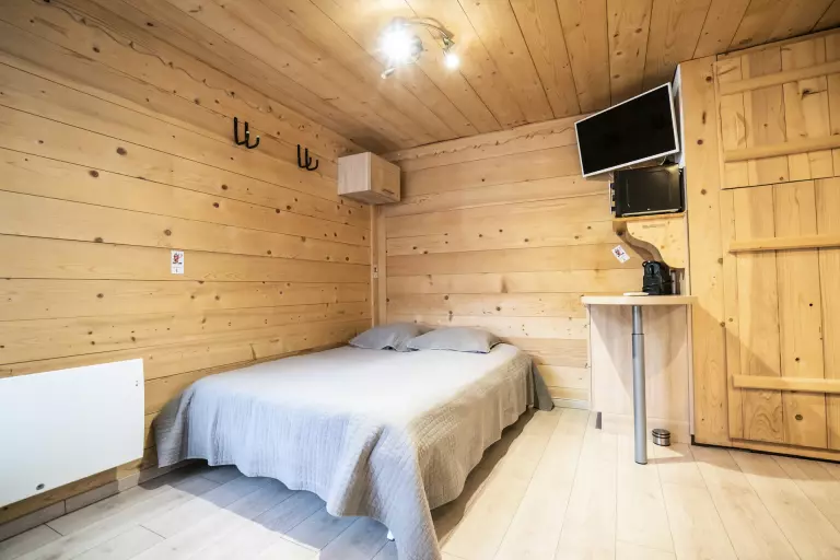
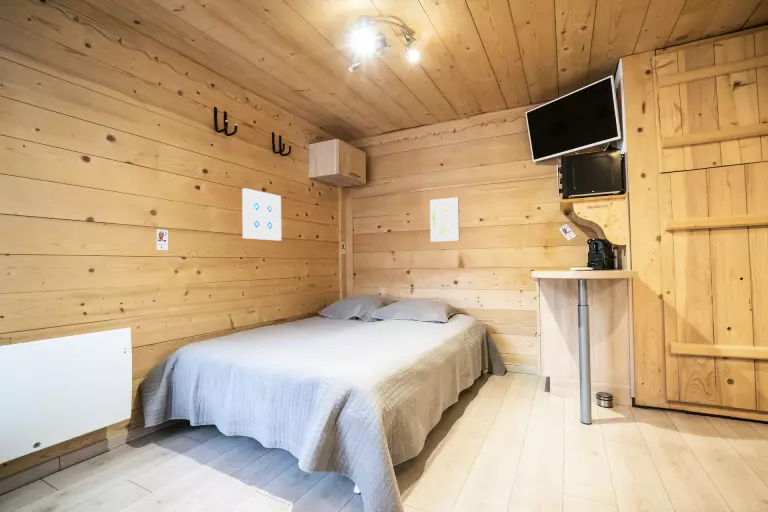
+ wall art (444, 220)
+ wall art (262, 215)
